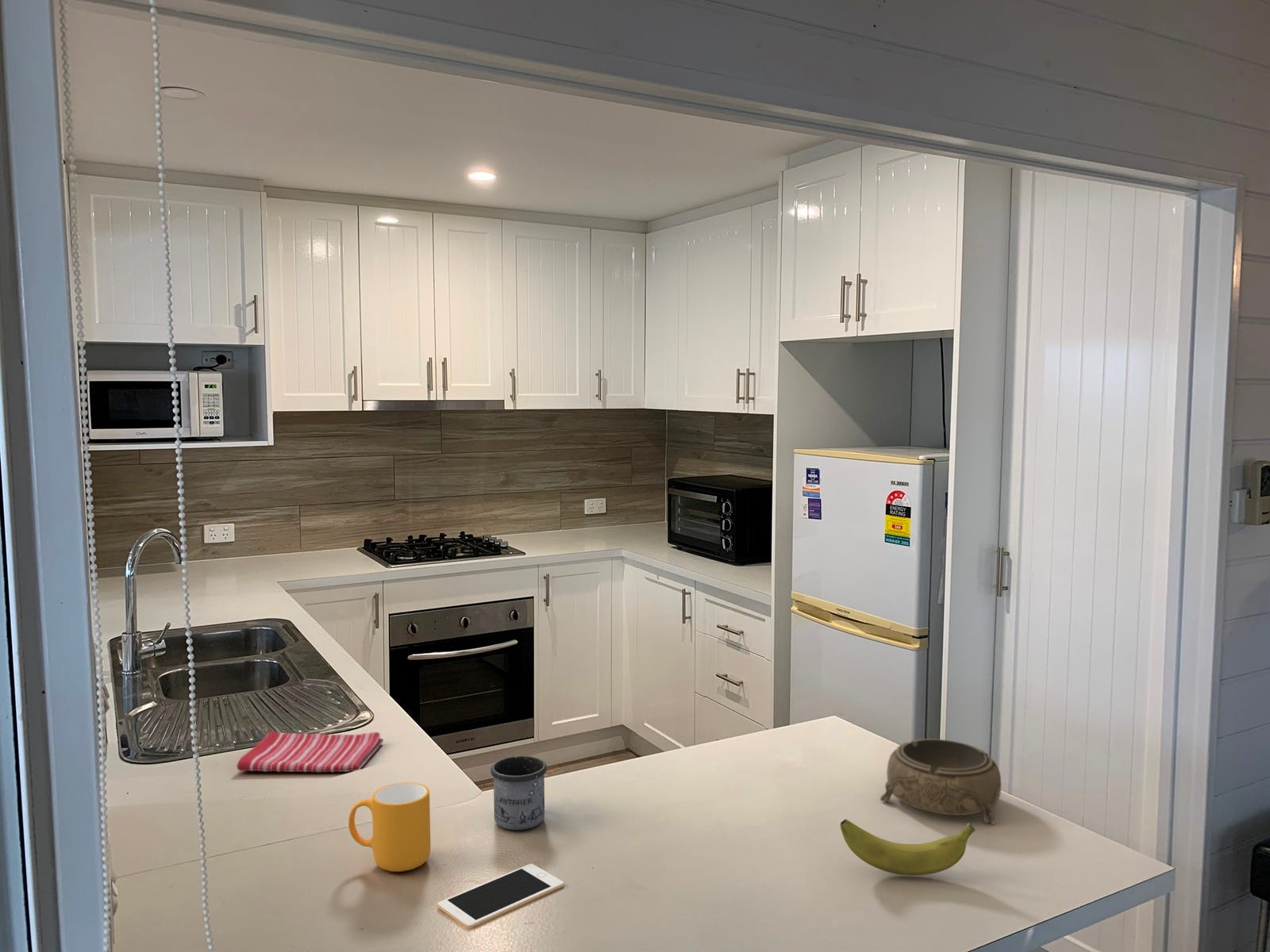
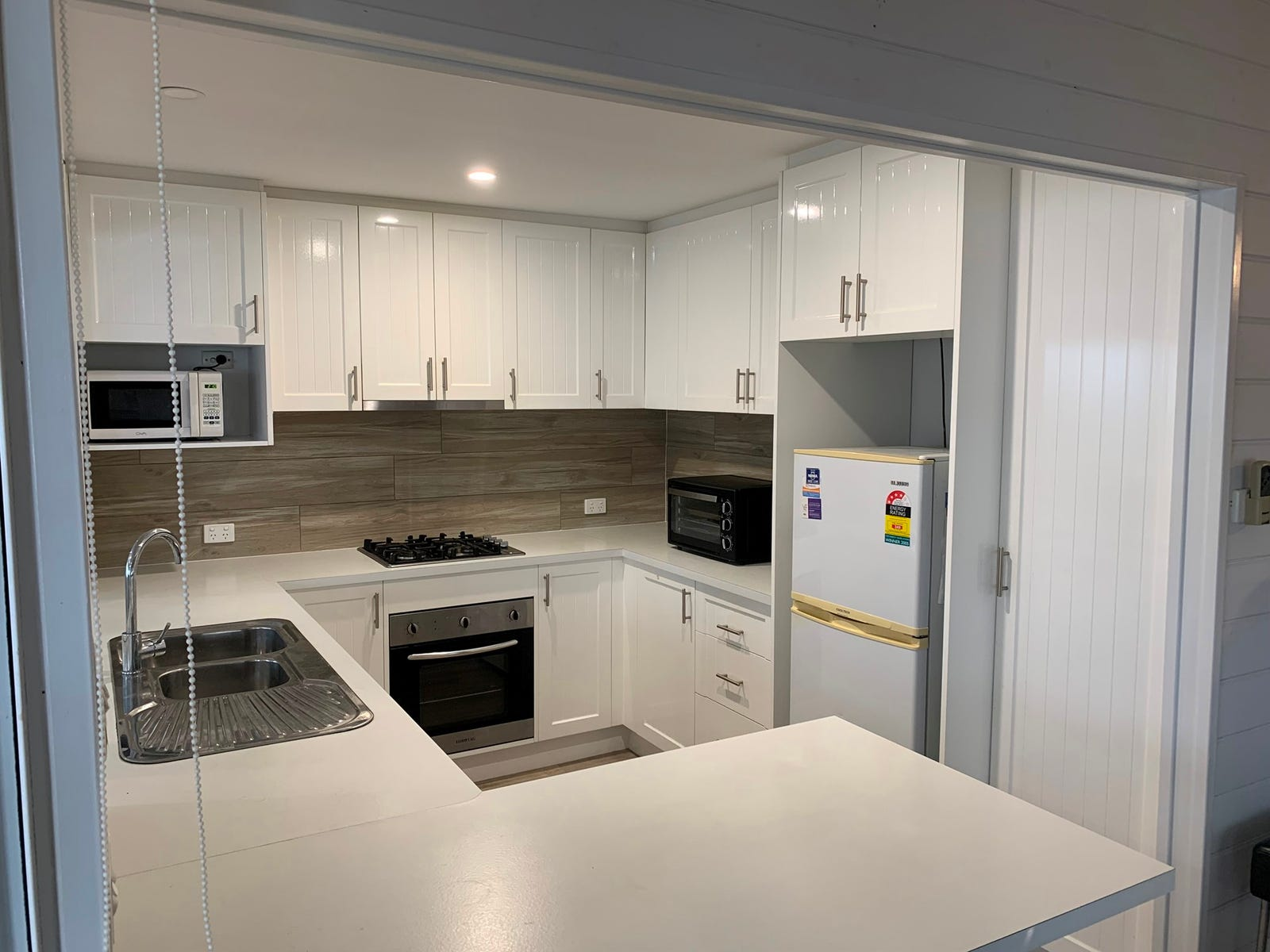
- mug (389, 827)
- dish towel (312, 750)
- cell phone (502, 894)
- decorative bowl (944, 775)
- mug (522, 789)
- banana (906, 847)
